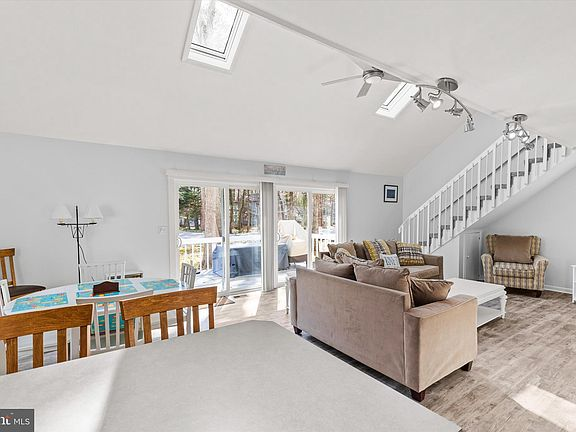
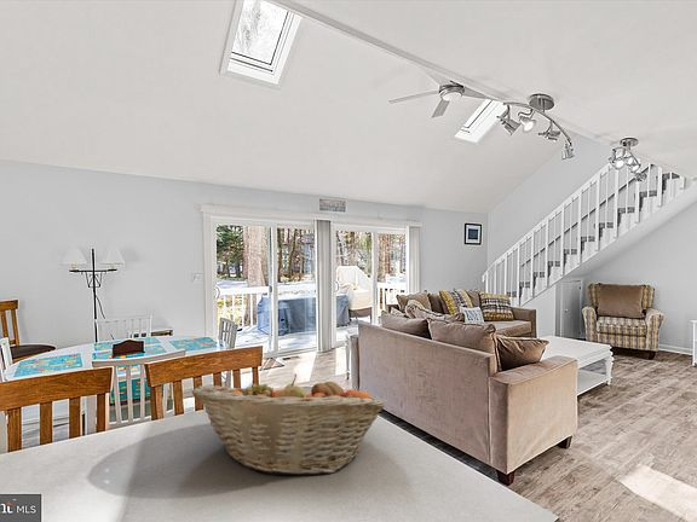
+ fruit basket (289, 411)
